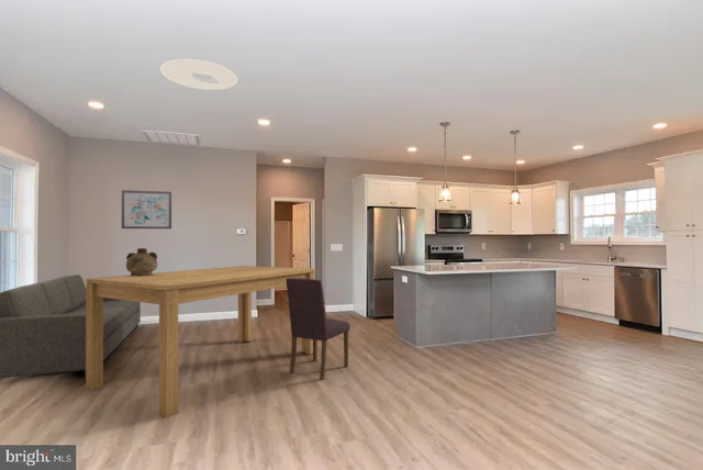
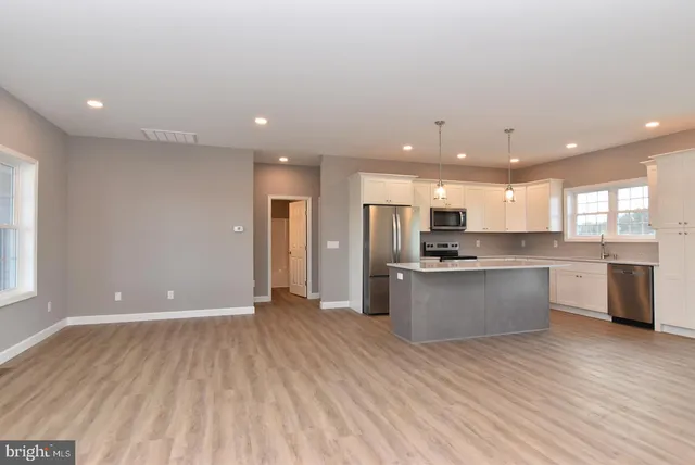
- ceramic jug (142, 261)
- dining table (213, 298)
- wall art (146, 210)
- ceiling light (200, 72)
- sofa (78, 314)
- dining chair (317, 323)
